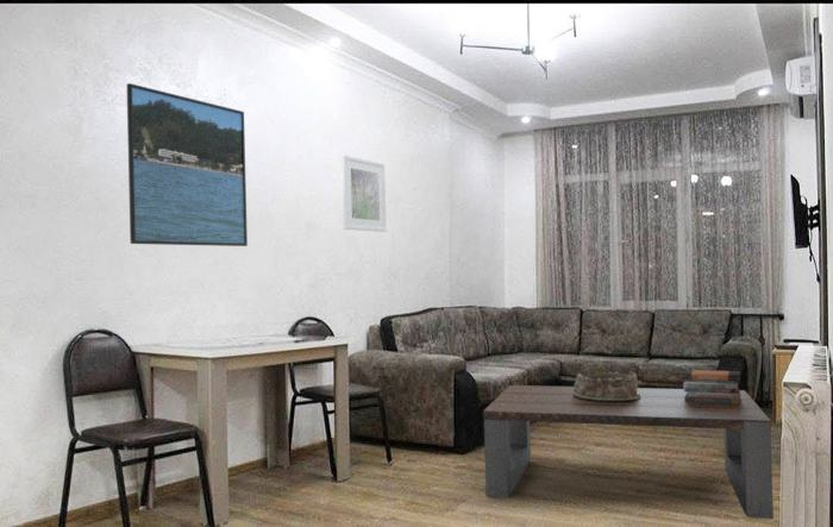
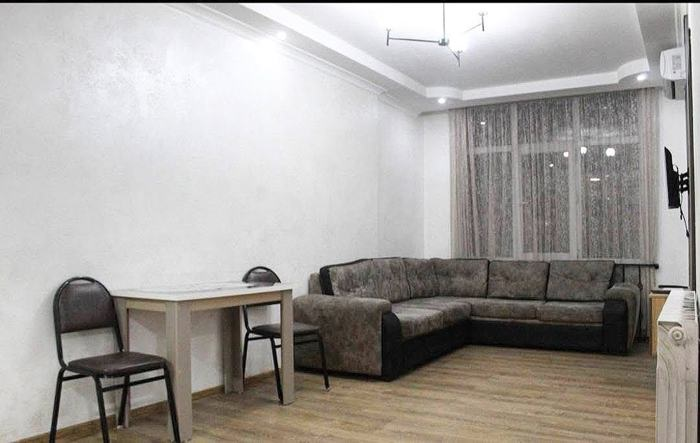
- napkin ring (606, 384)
- book stack (710, 385)
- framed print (364, 194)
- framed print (192, 171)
- coffee table (621, 424)
